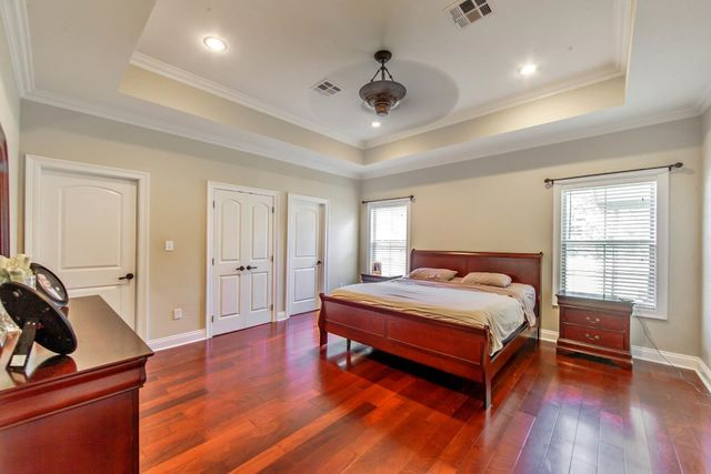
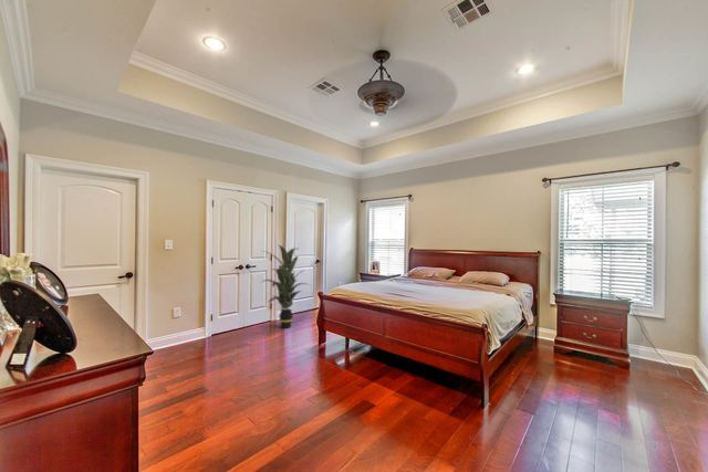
+ indoor plant (282, 285)
